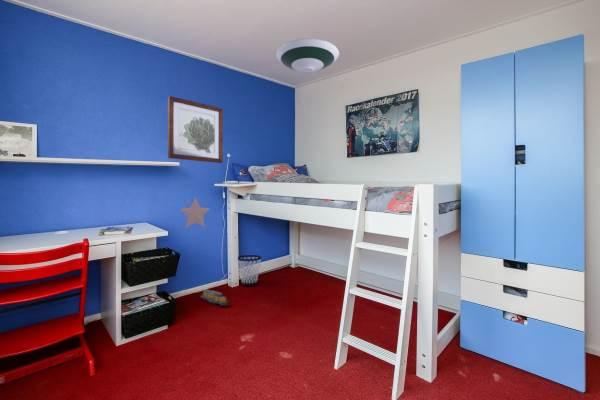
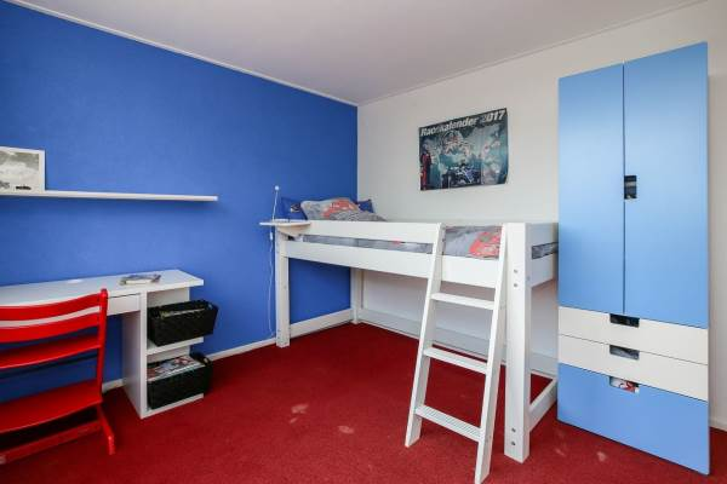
- toy train (214, 296)
- decorative star (195, 212)
- wall art (196, 131)
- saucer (307, 62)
- wastebasket (249, 270)
